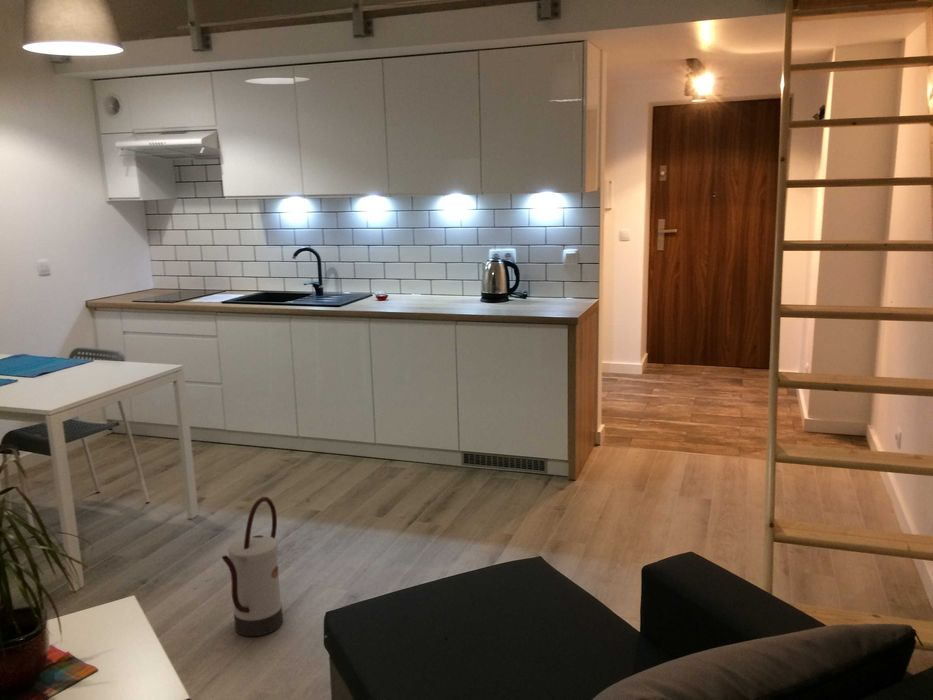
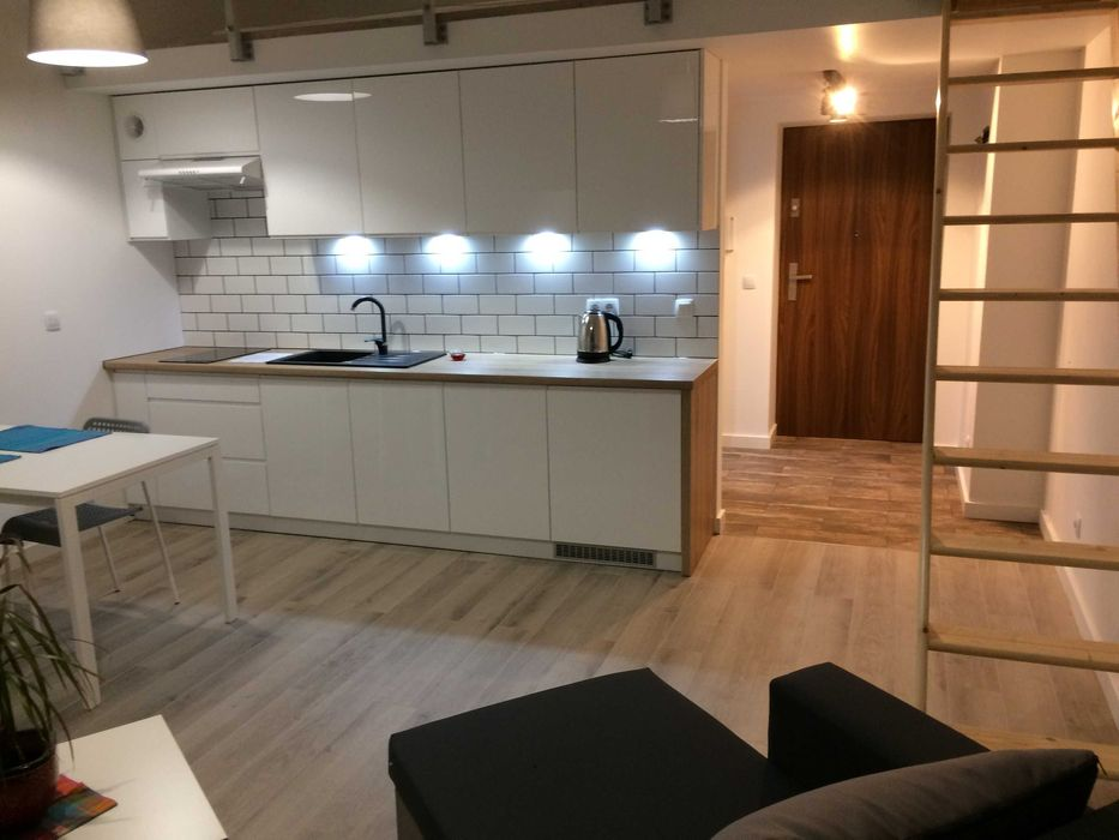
- watering can (253, 567)
